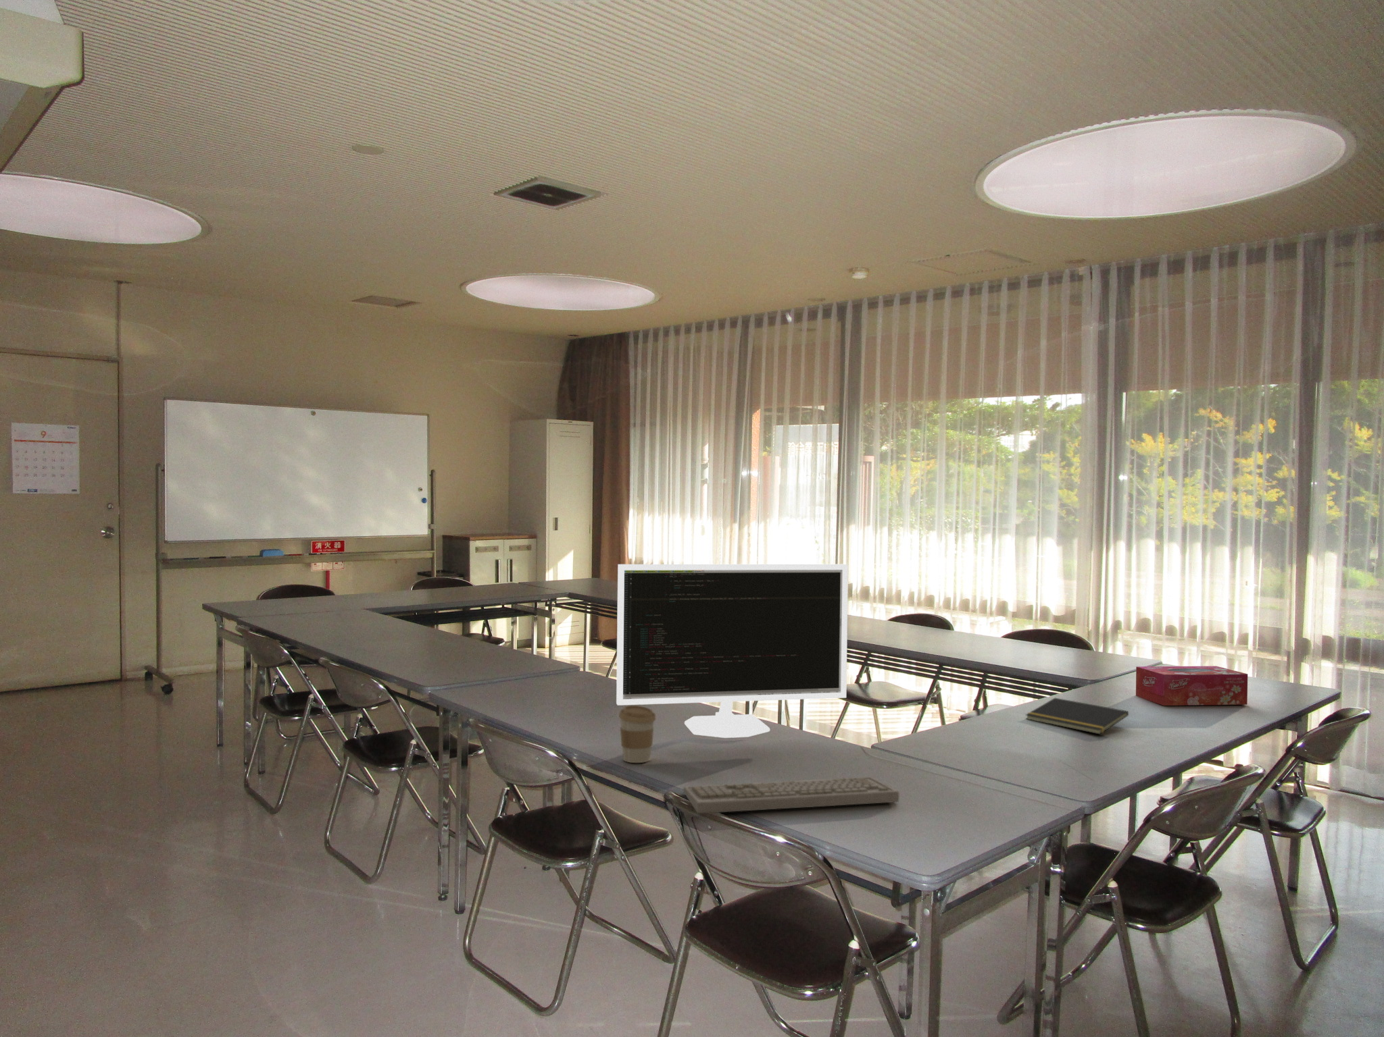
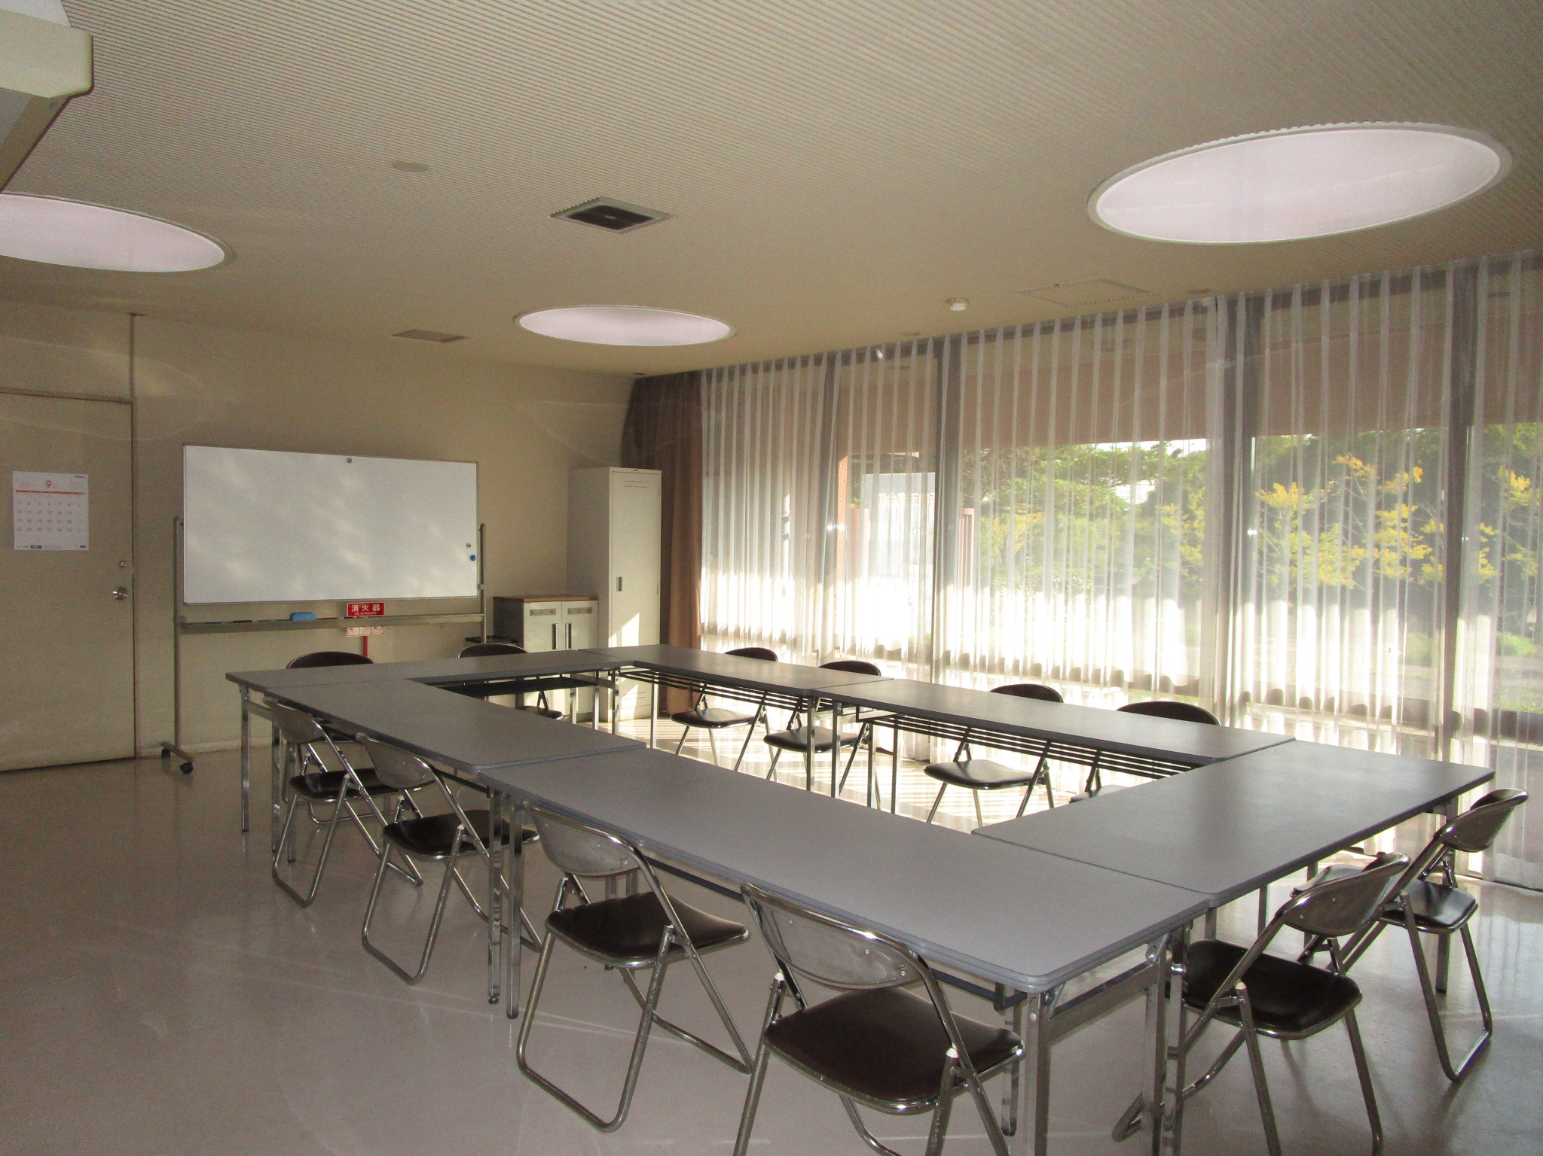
- notepad (1076, 715)
- computer monitor (730, 647)
- coffee cup (636, 733)
- tissue box (1190, 684)
- keyboard (789, 791)
